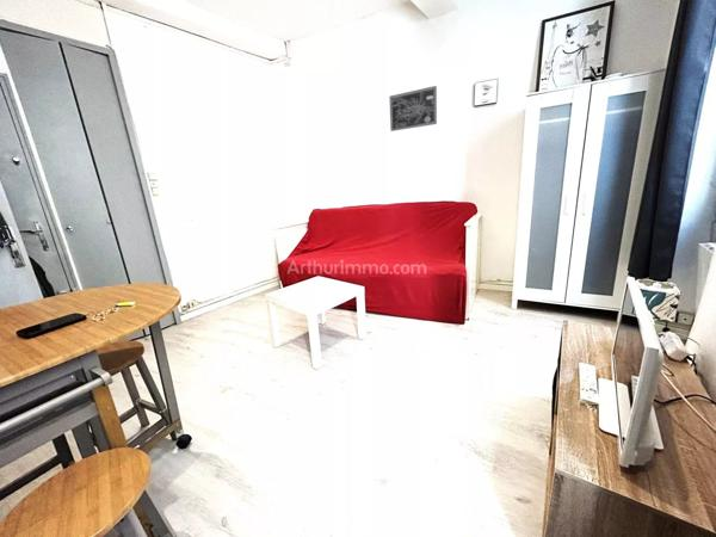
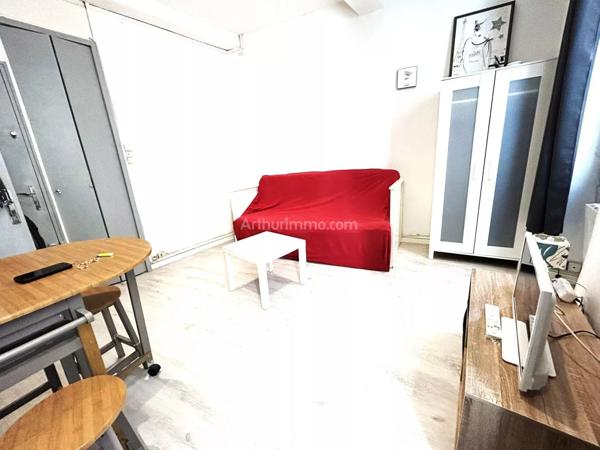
- wall art (412, 109)
